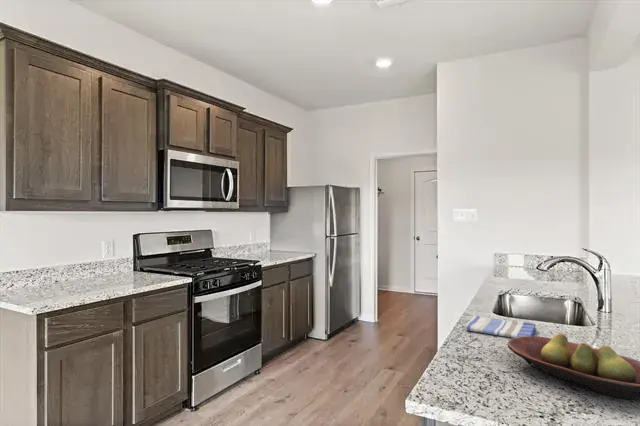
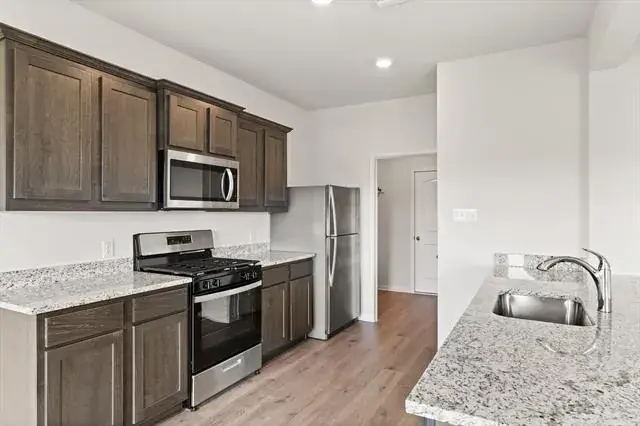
- dish towel (500, 326)
- fruit bowl (580, 359)
